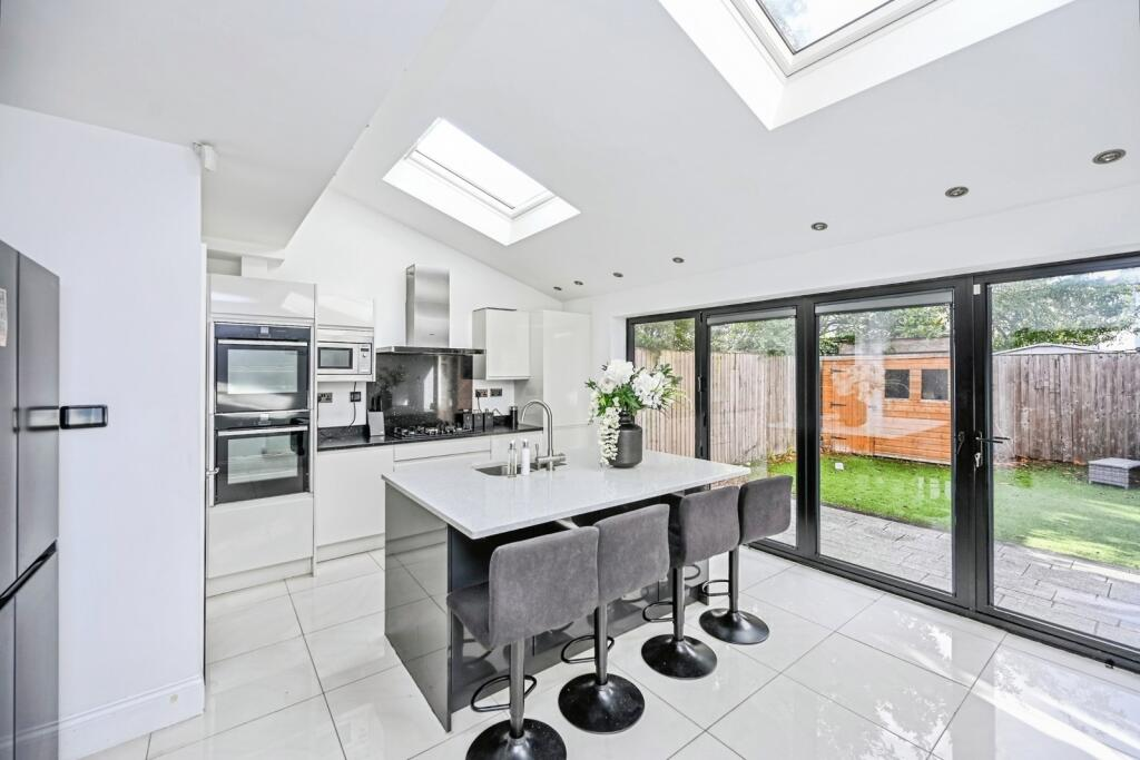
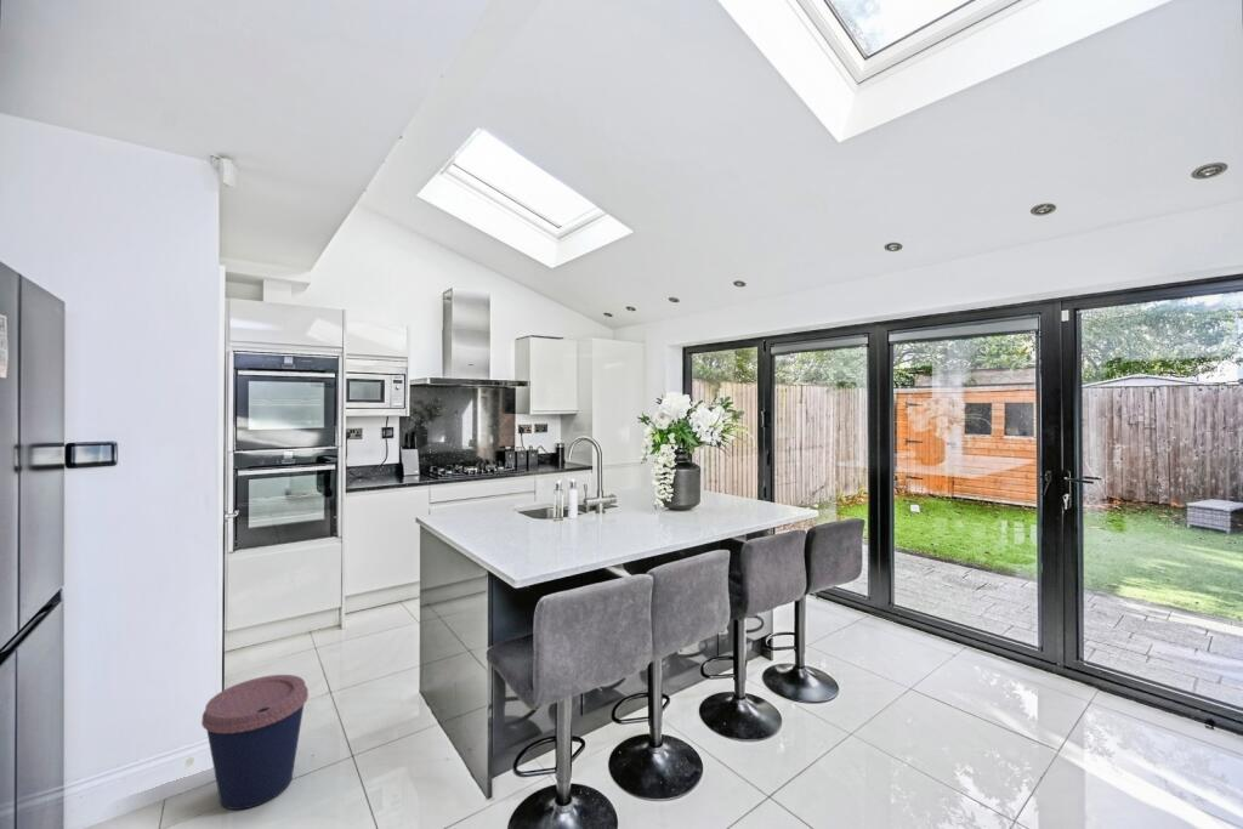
+ coffee cup (257, 740)
